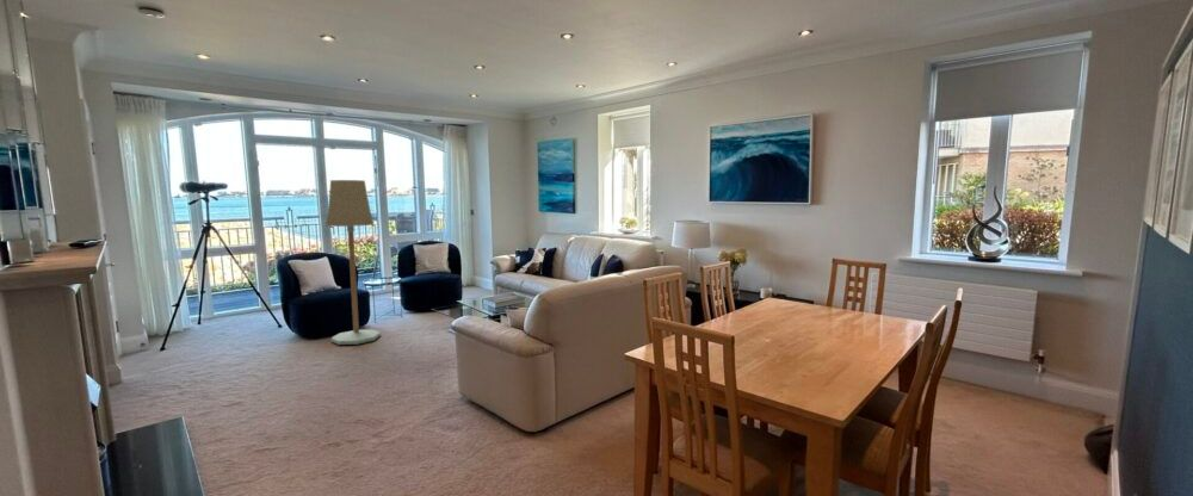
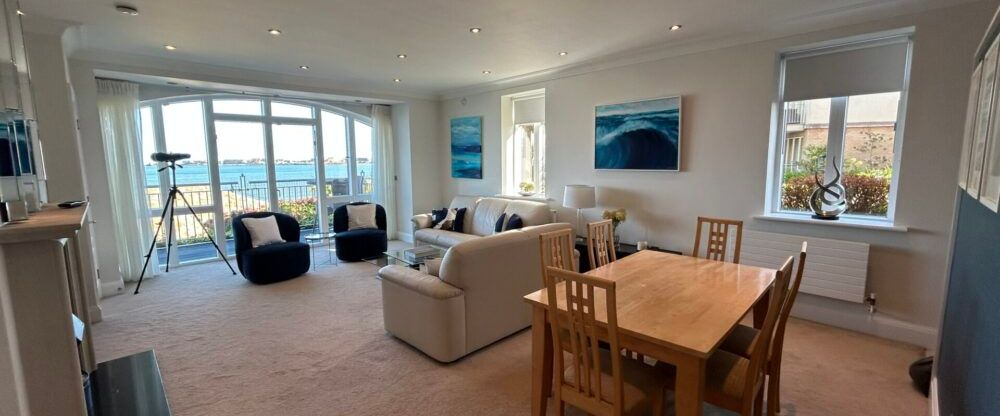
- floor lamp (352, 260)
